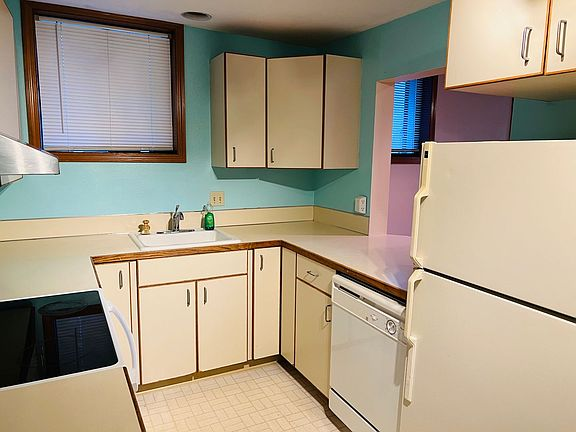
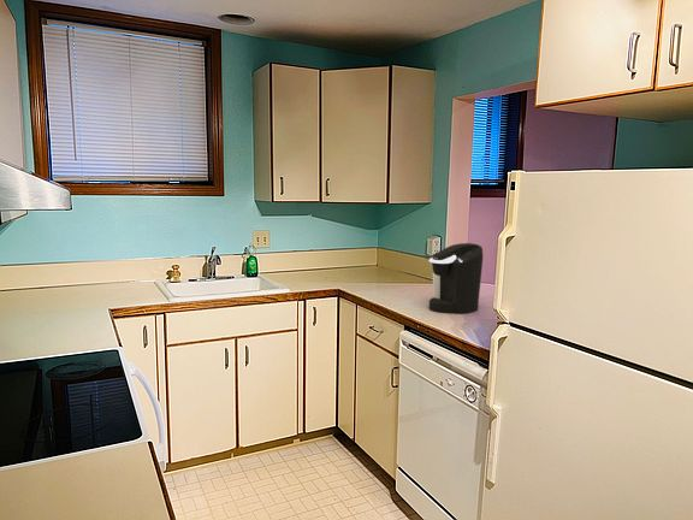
+ coffee maker (452, 276)
